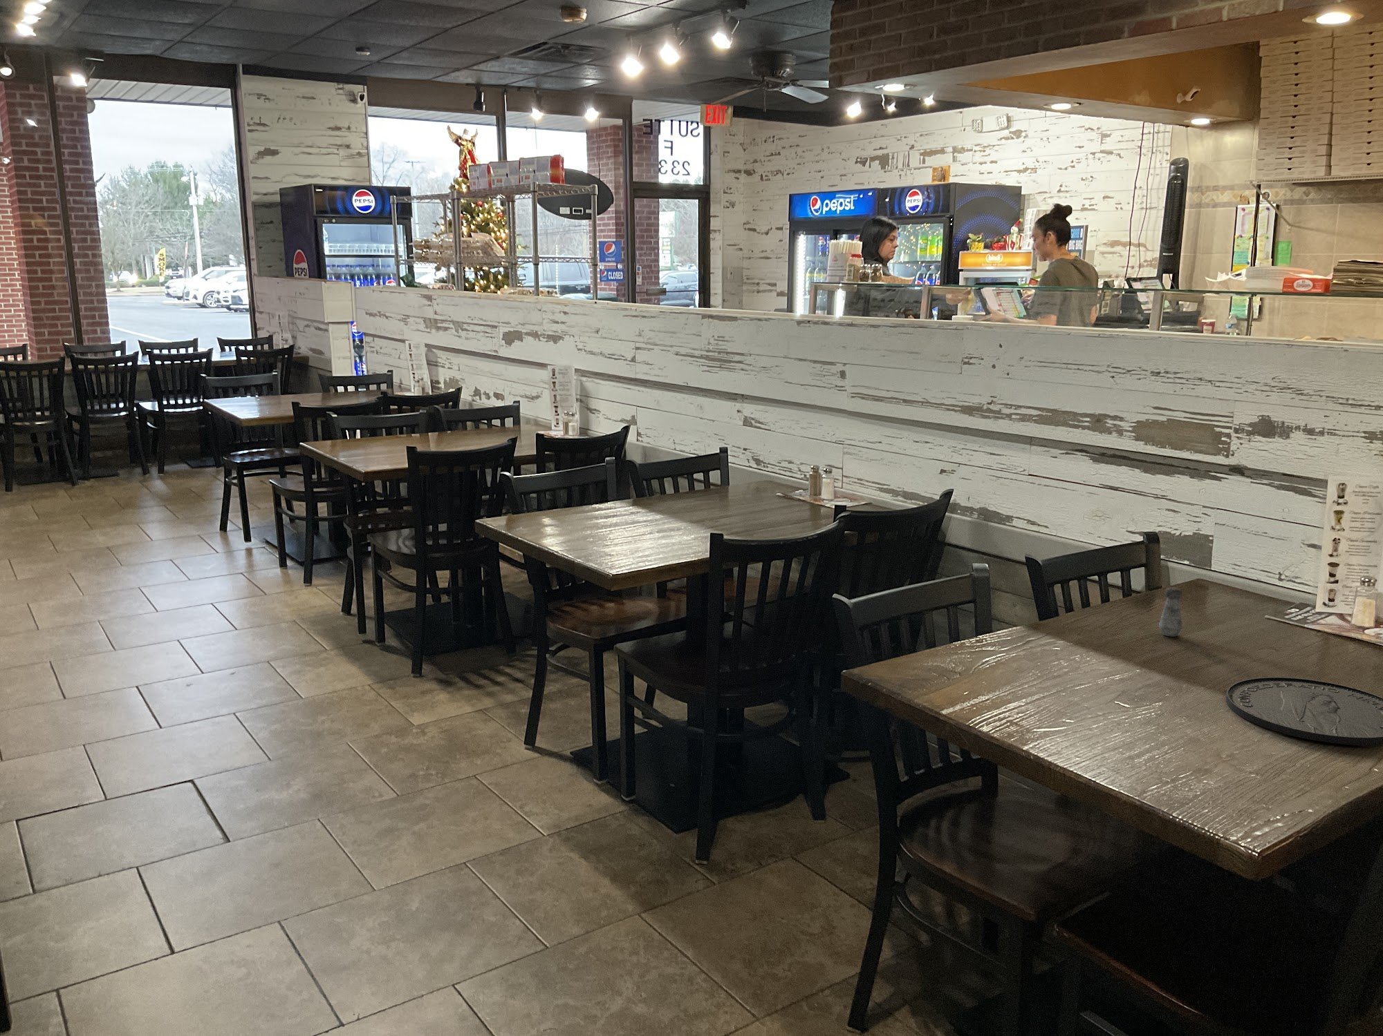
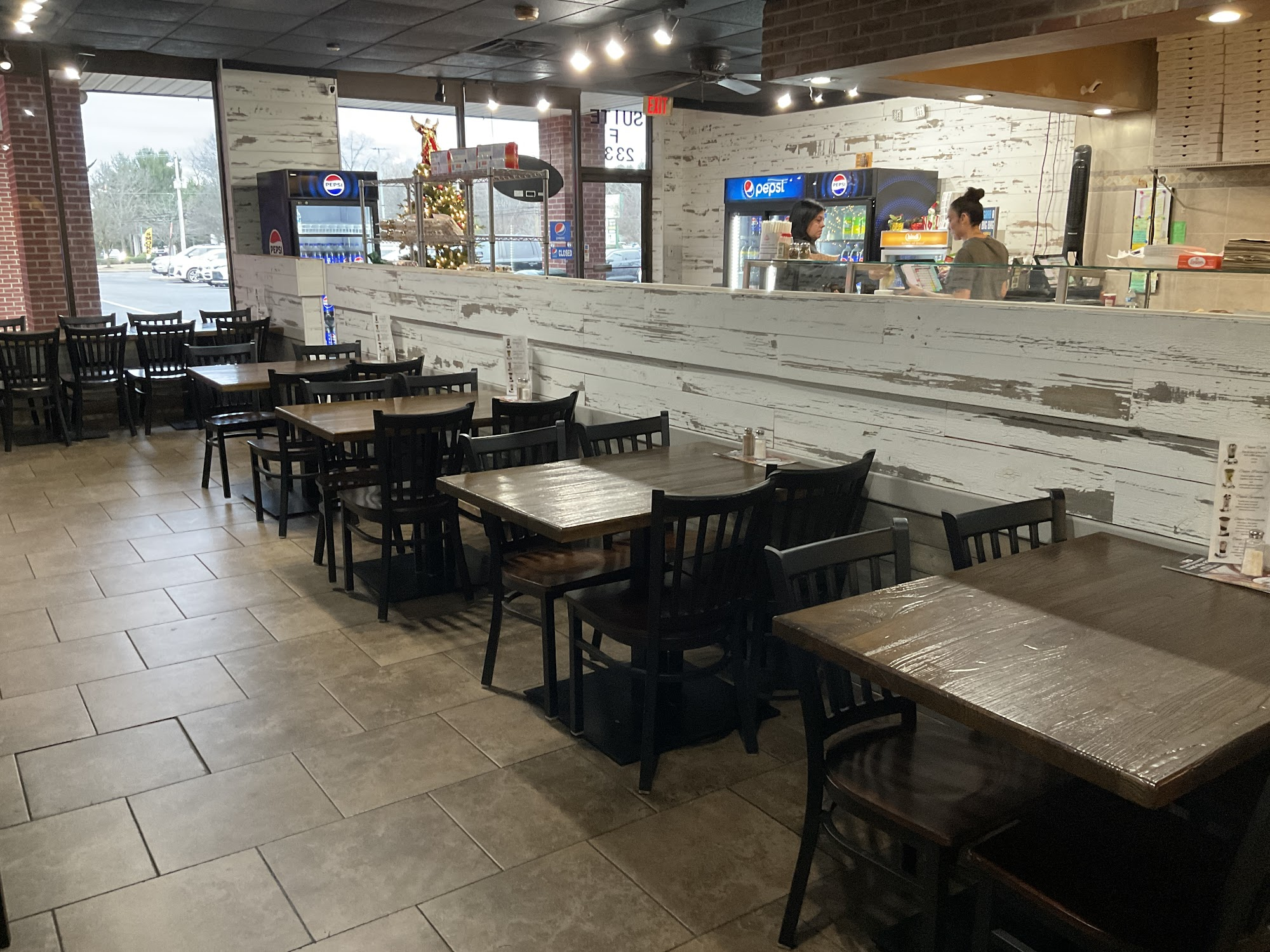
- salt shaker (1172, 612)
- plate (1315, 708)
